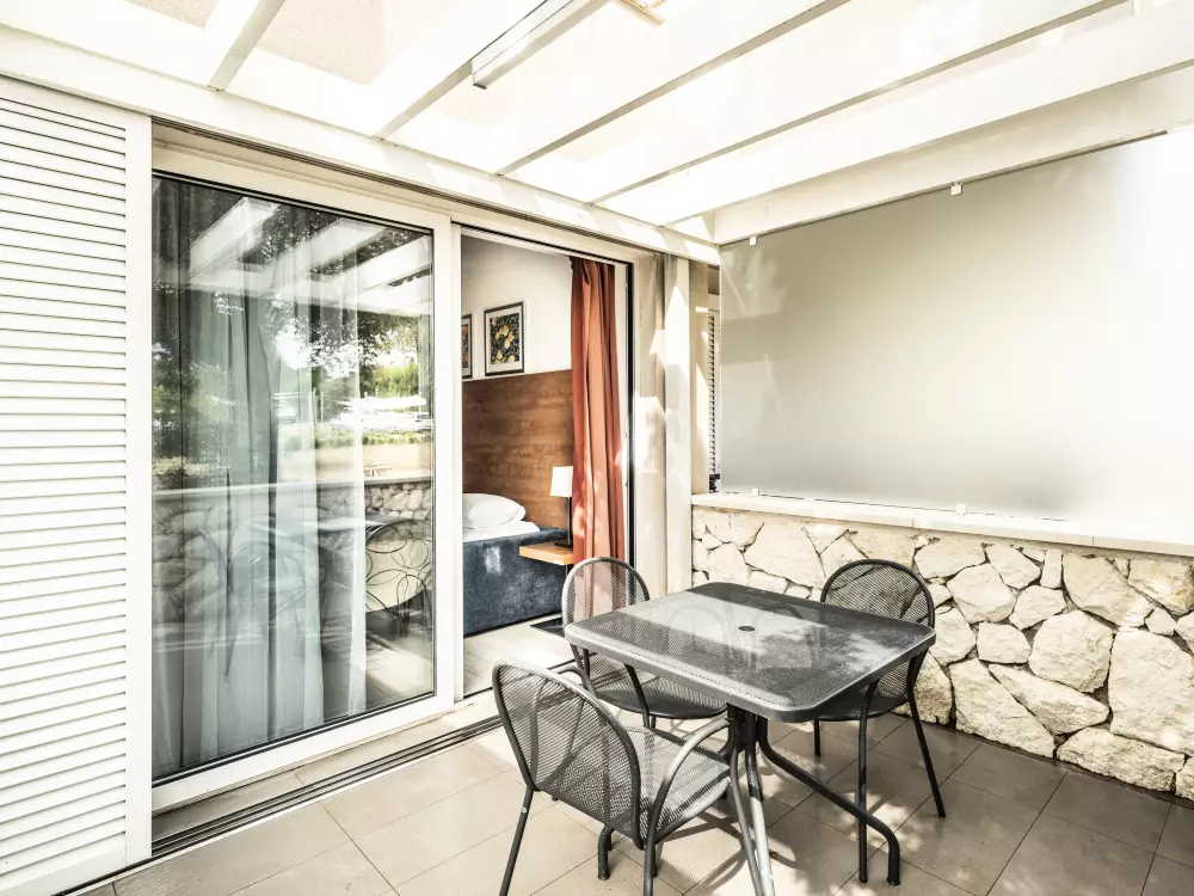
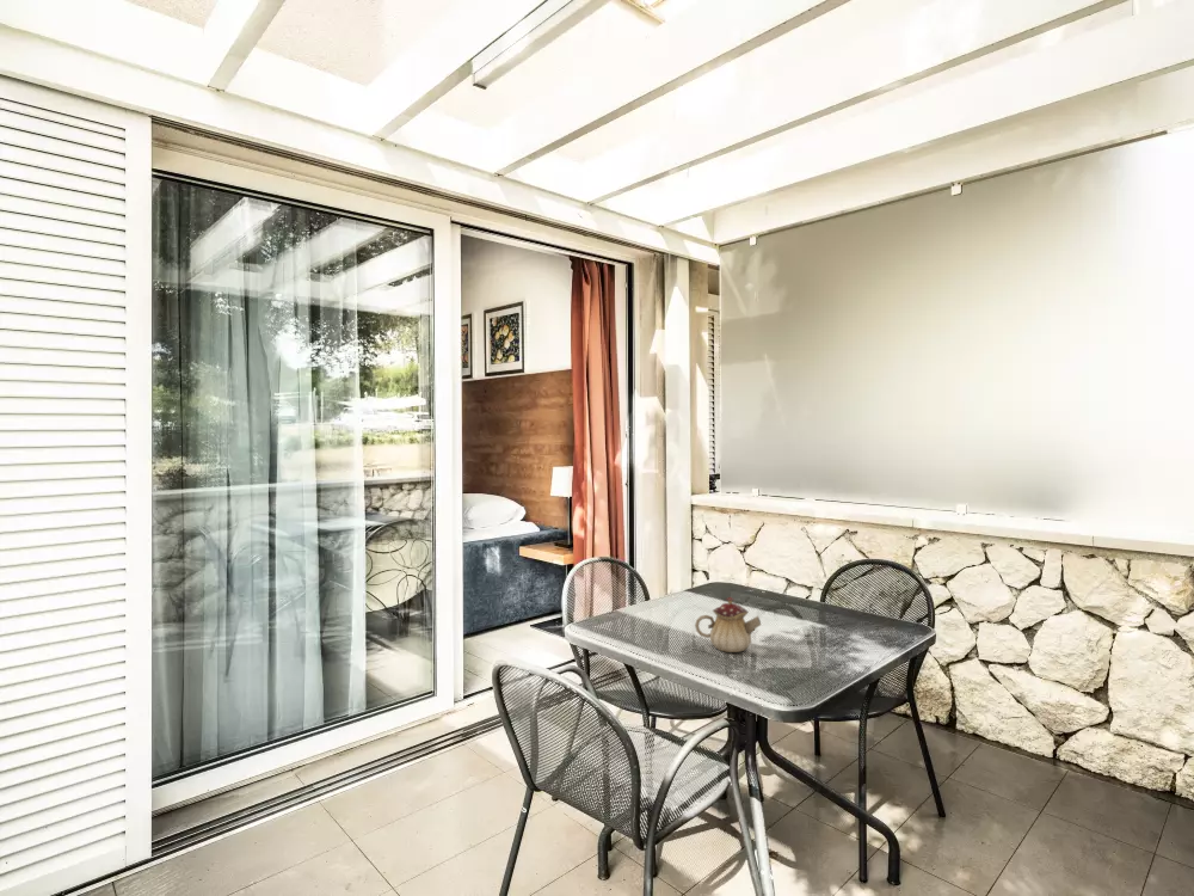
+ teapot (727, 621)
